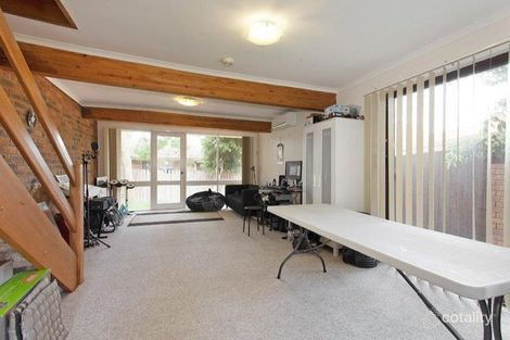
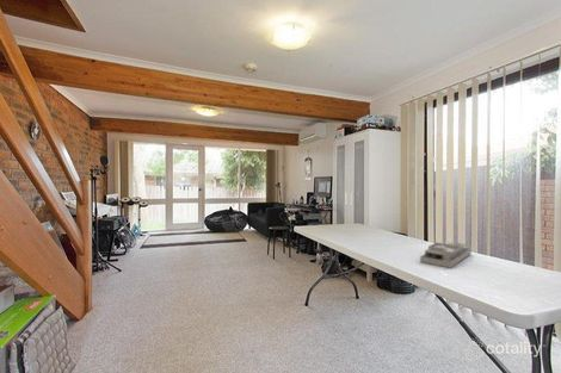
+ desk organizer (446, 250)
